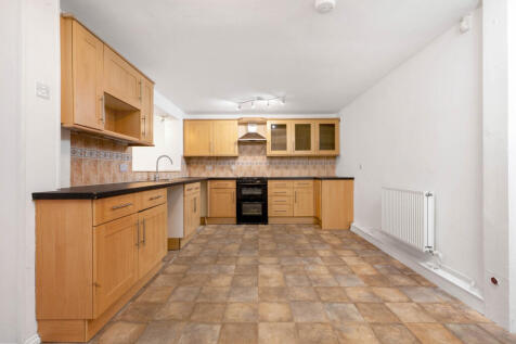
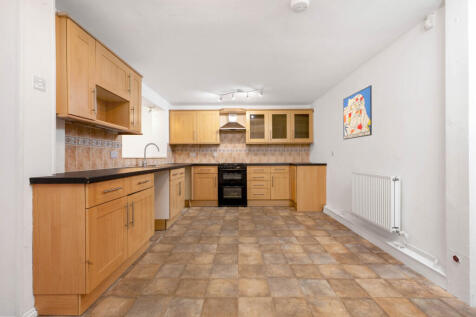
+ wall art (355, 115)
